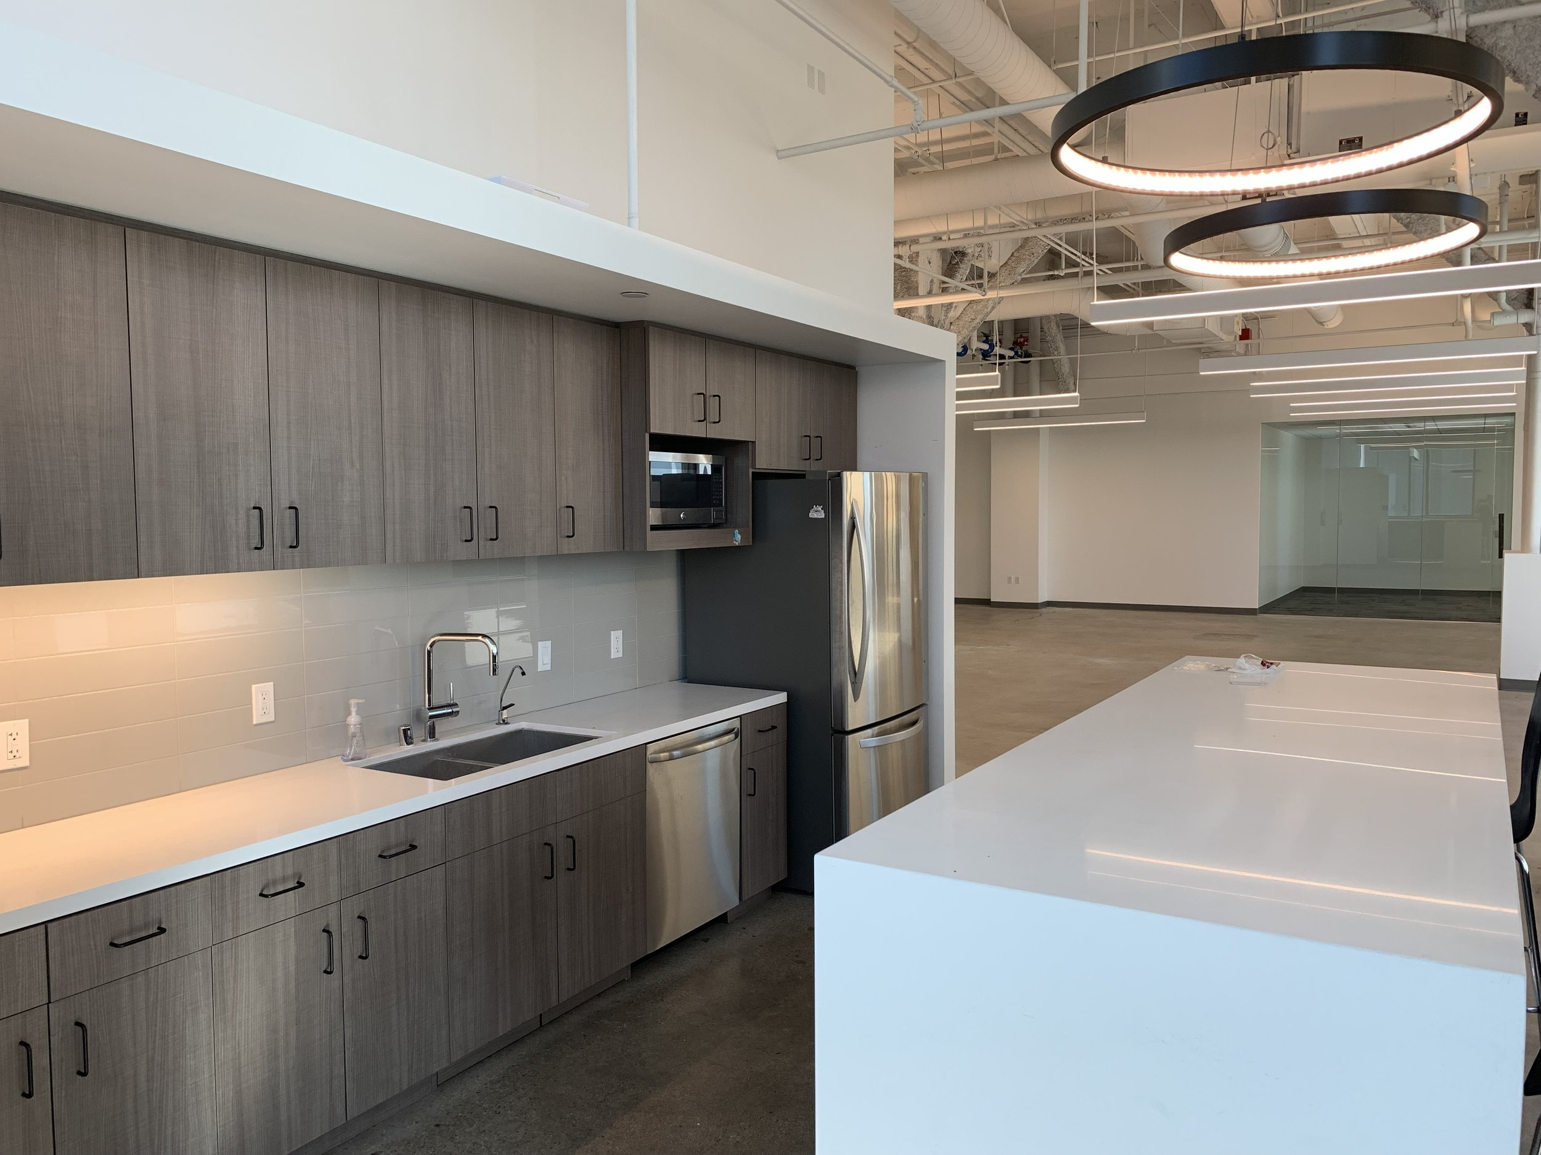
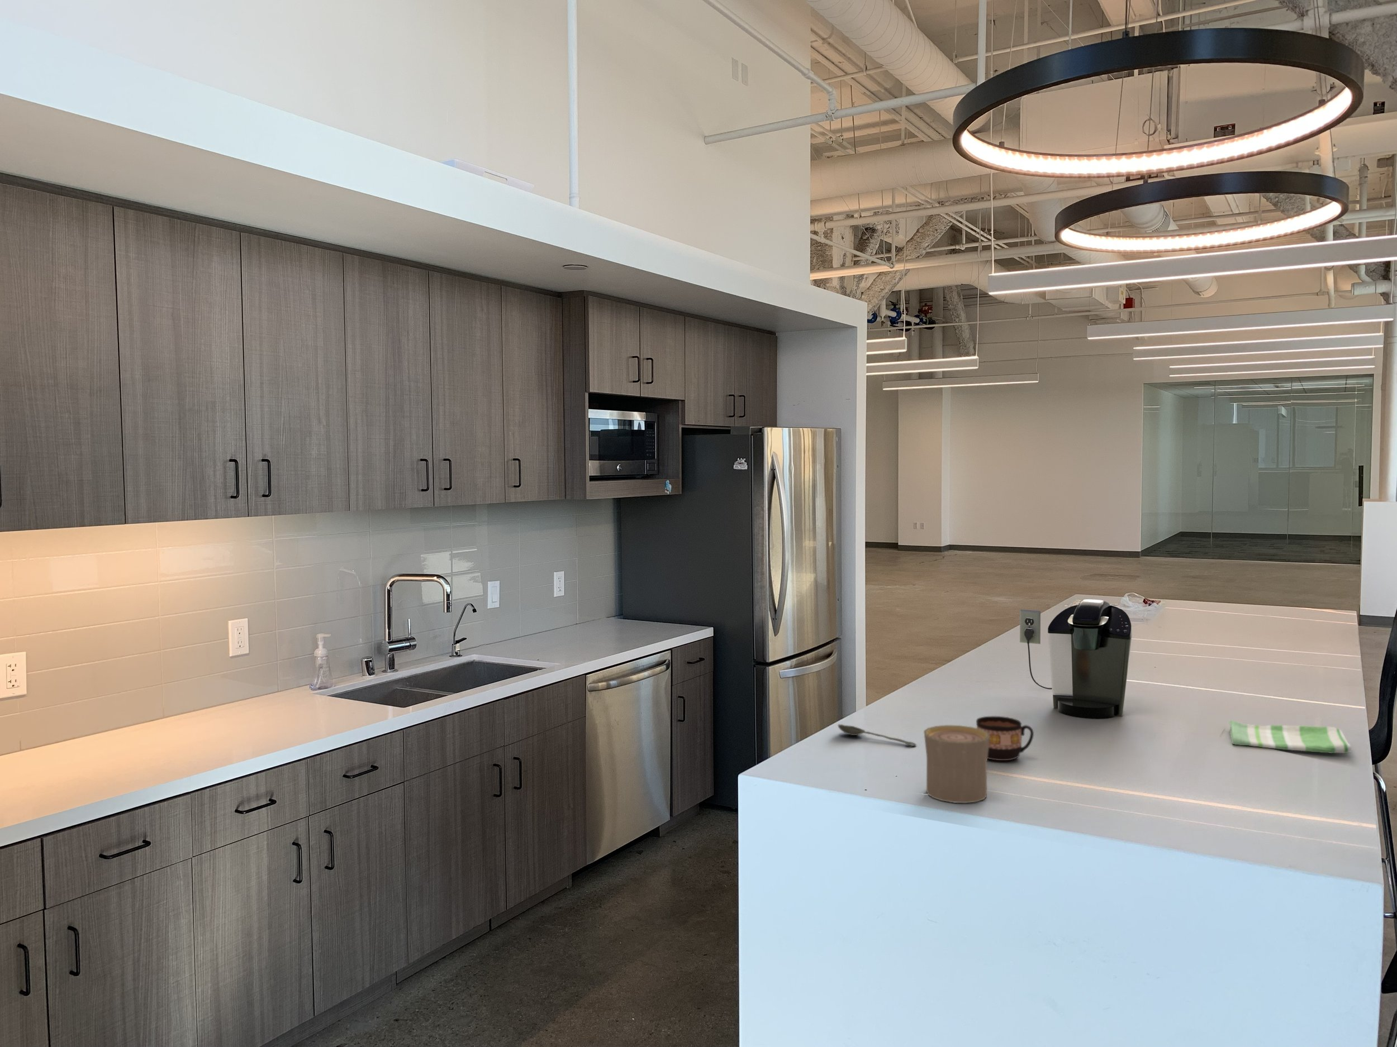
+ dish towel (1287, 736)
+ spoon (877, 734)
+ cup (1000, 739)
+ coffee maker (1068, 653)
+ cup (956, 763)
